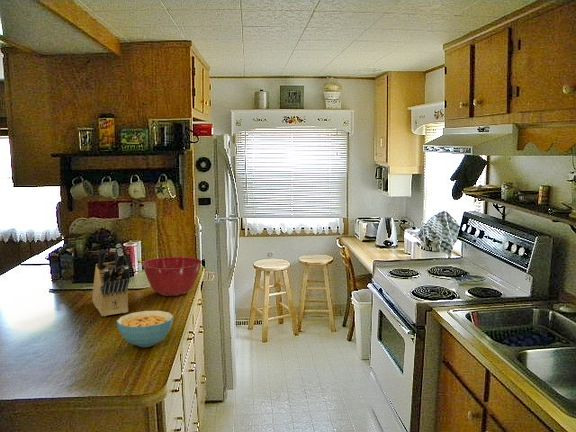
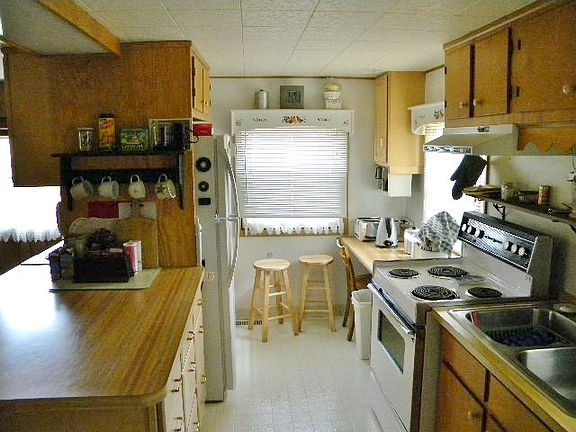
- mixing bowl (172, 277)
- knife block (109, 276)
- cereal bowl (145, 331)
